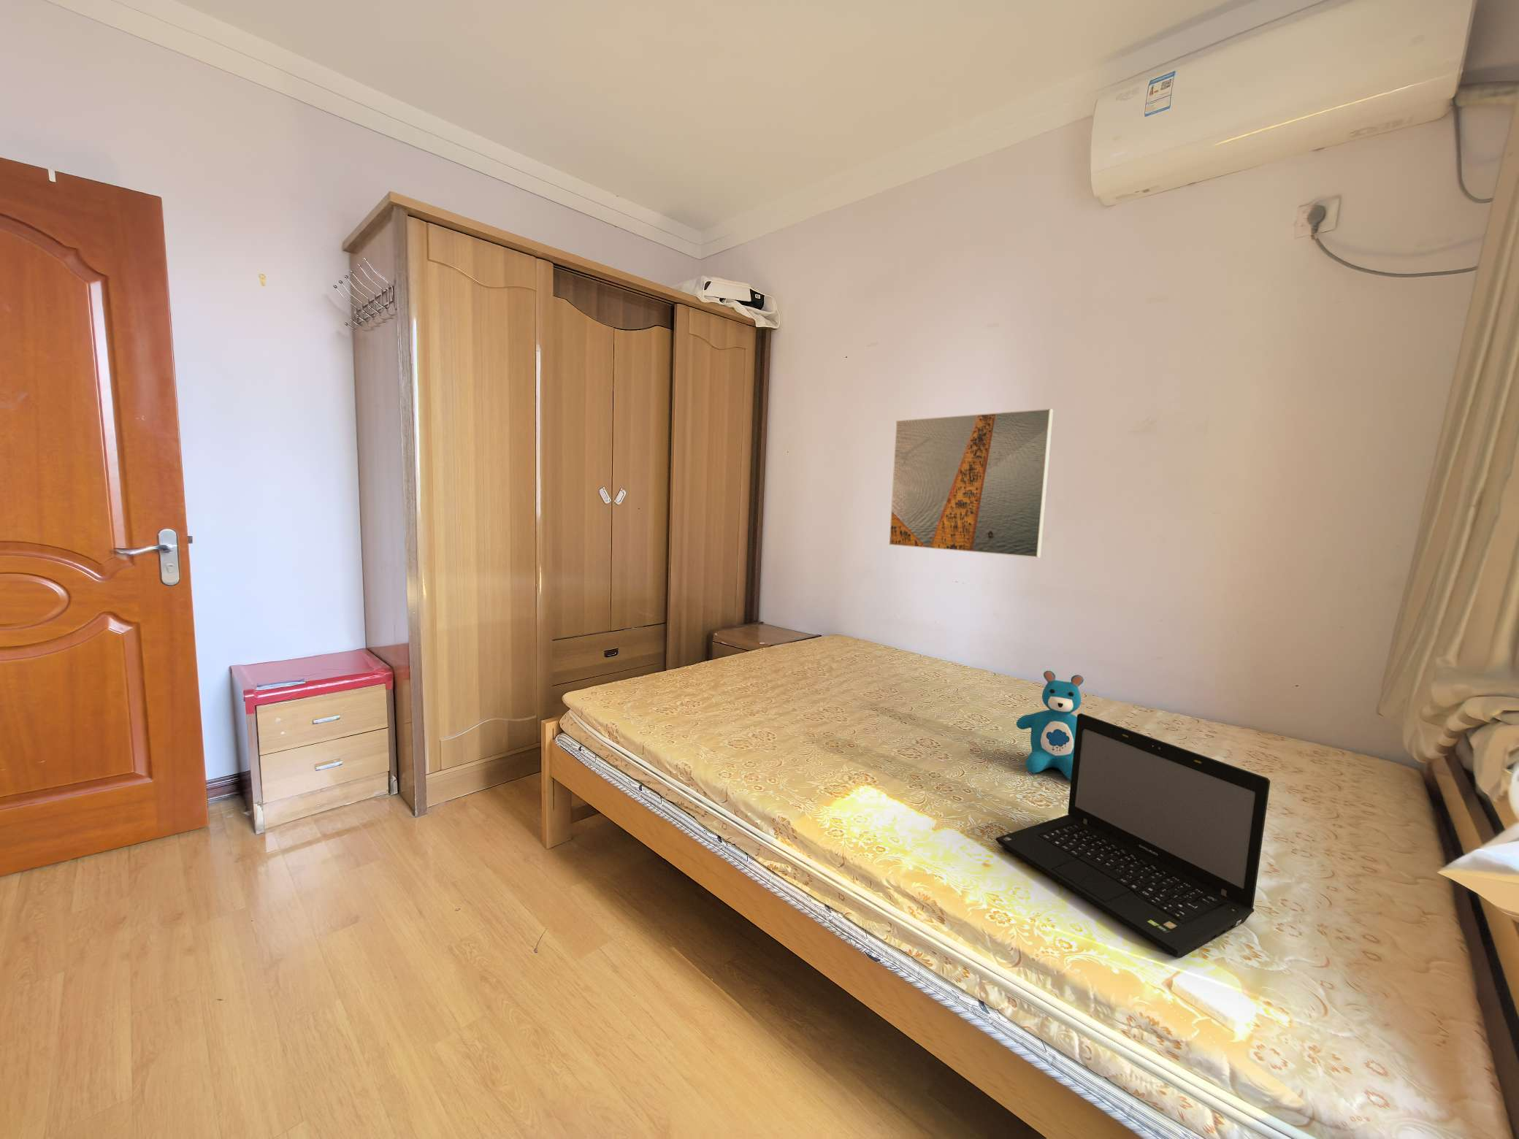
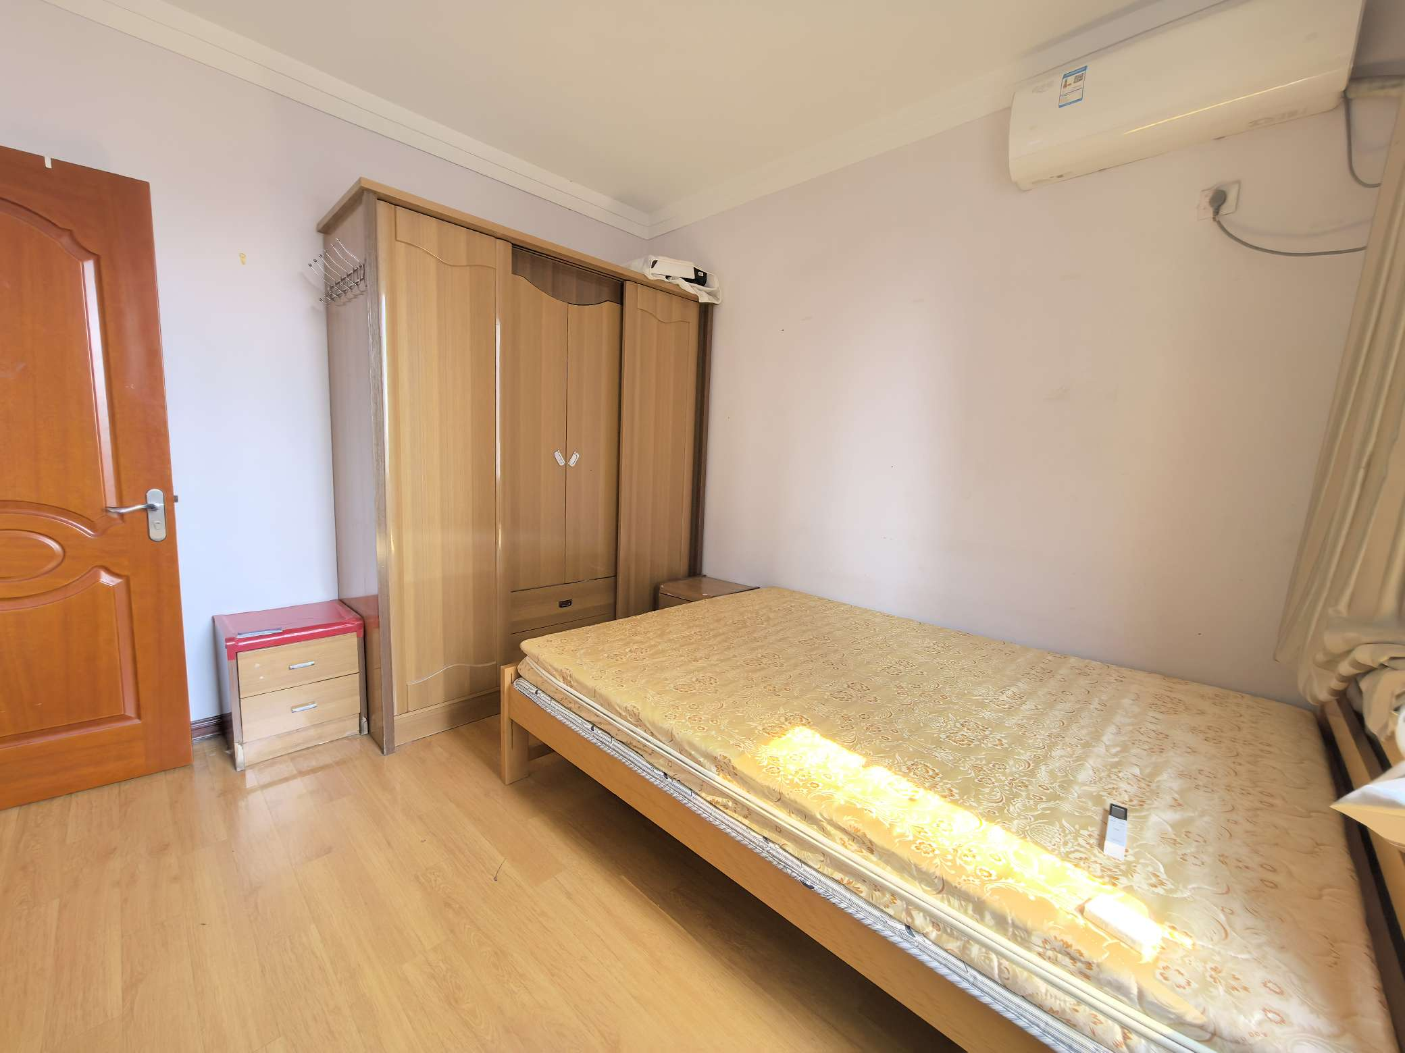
- laptop (1120, 816)
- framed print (963, 483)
- teddy bear (1059, 723)
